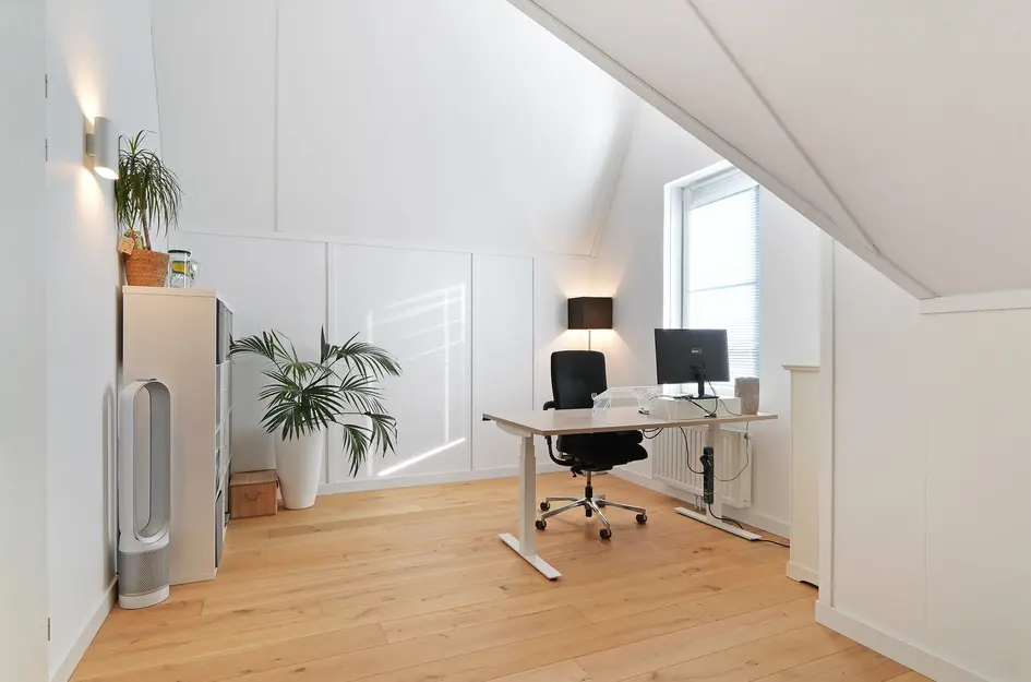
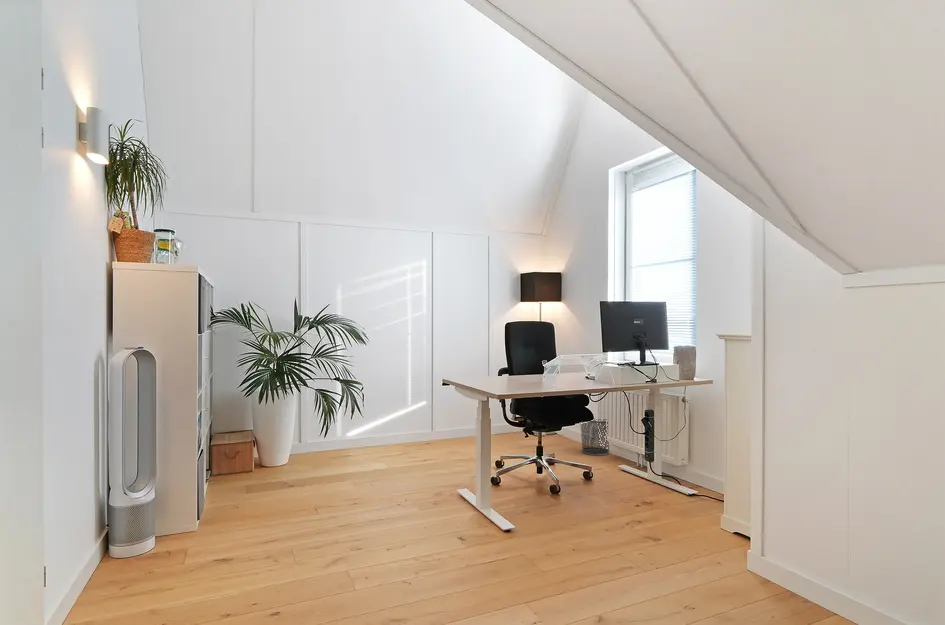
+ waste bin (595, 434)
